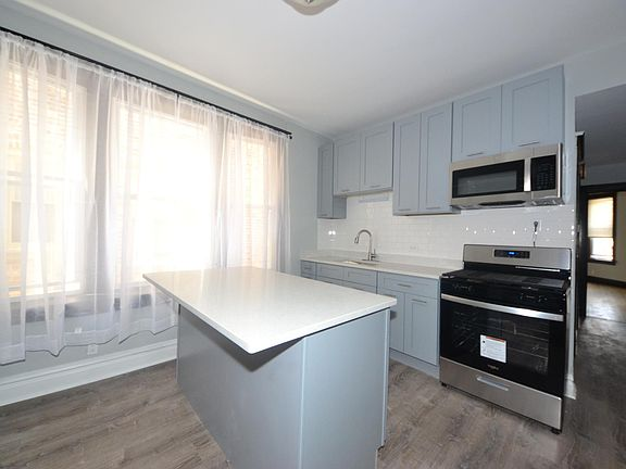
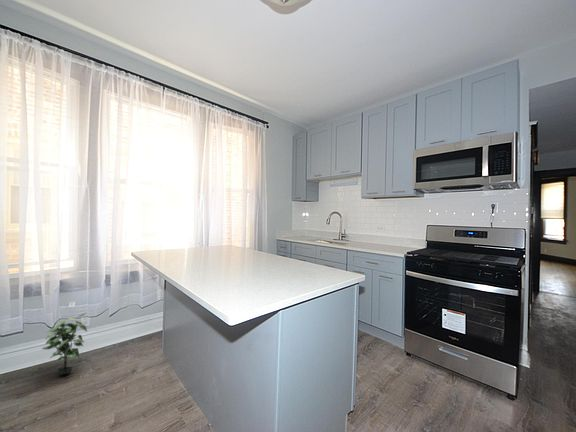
+ potted plant (65, 344)
